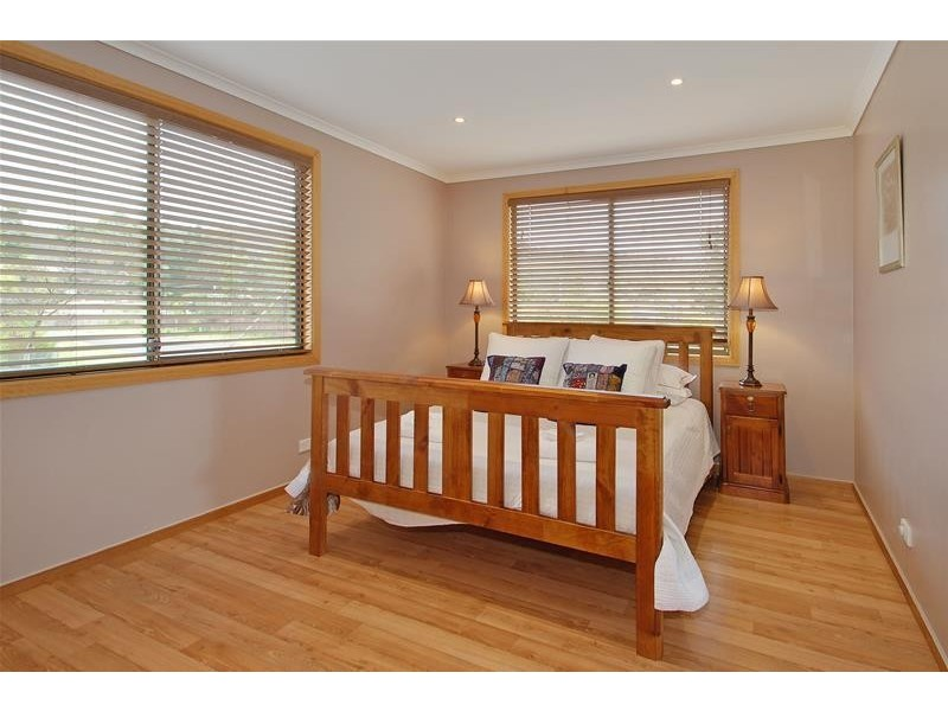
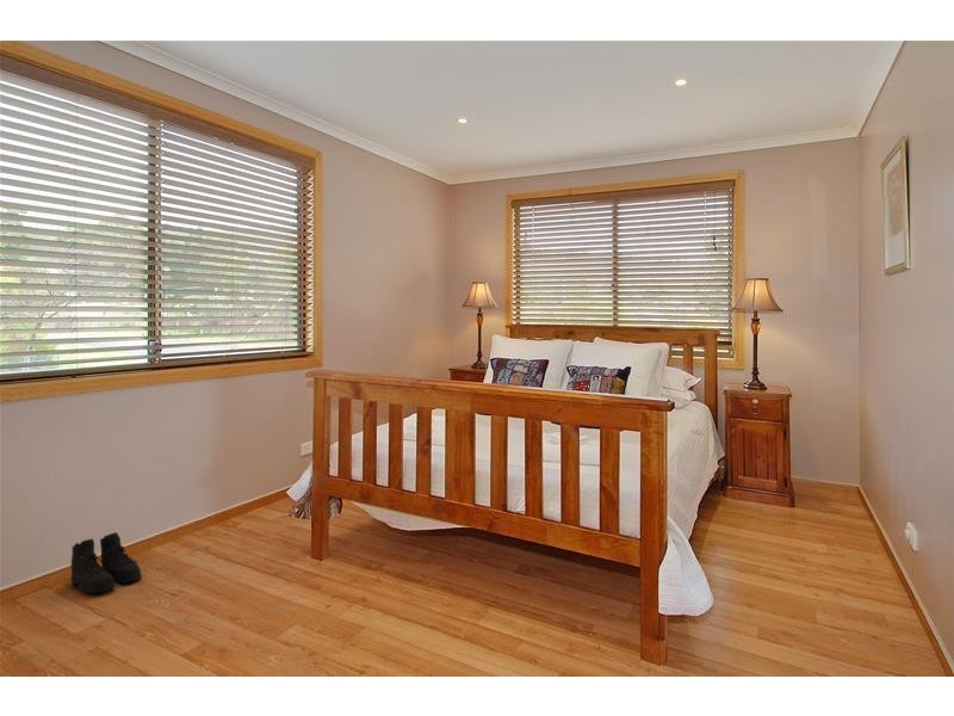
+ boots (105, 558)
